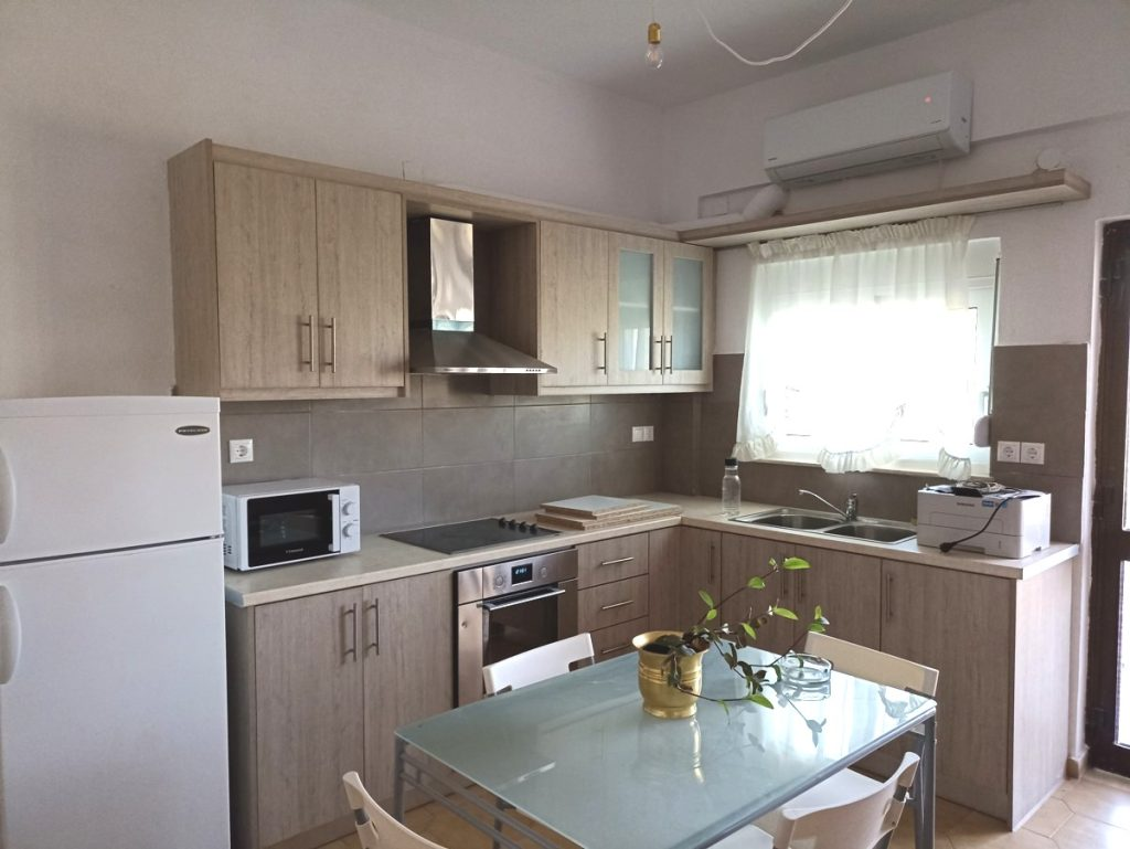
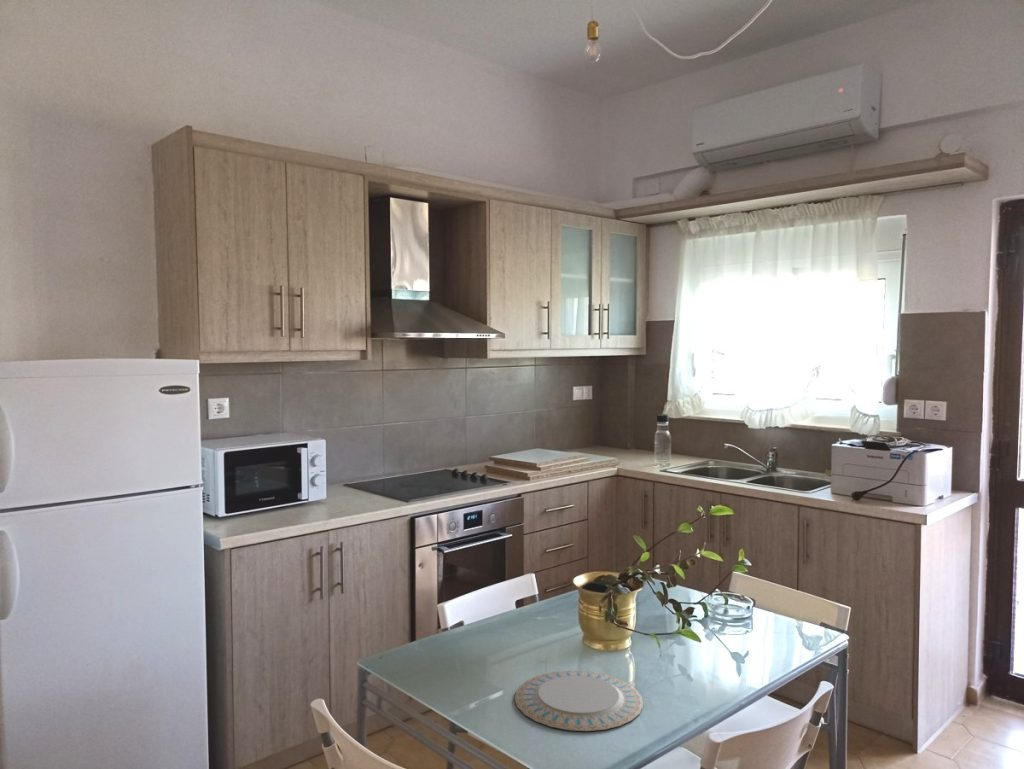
+ chinaware (578, 695)
